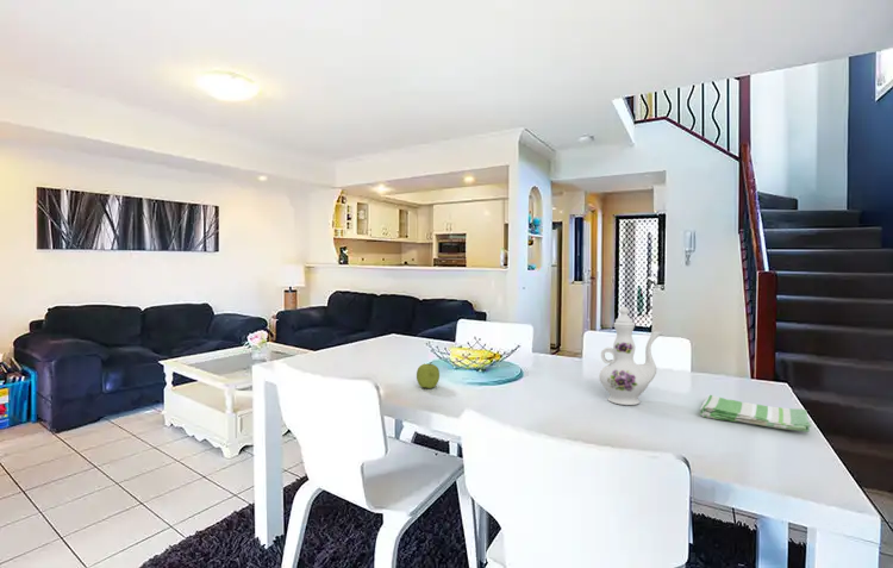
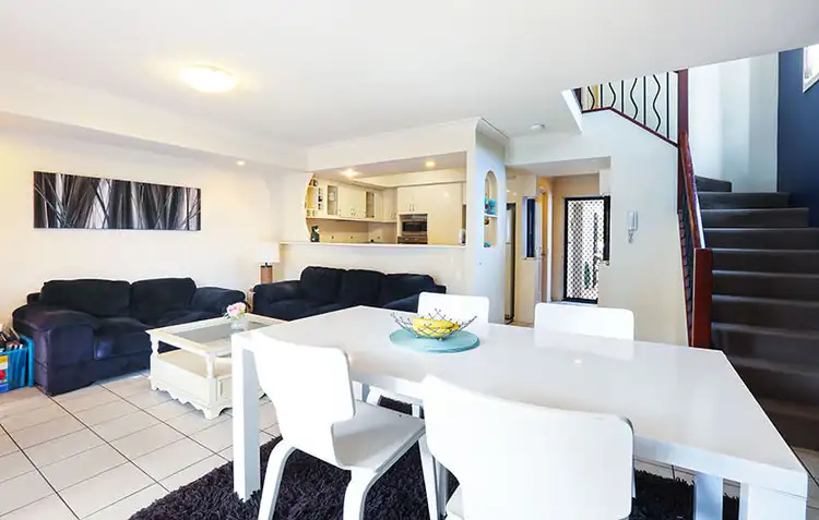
- fruit (427, 374)
- dish towel (753, 411)
- chinaware (630, 354)
